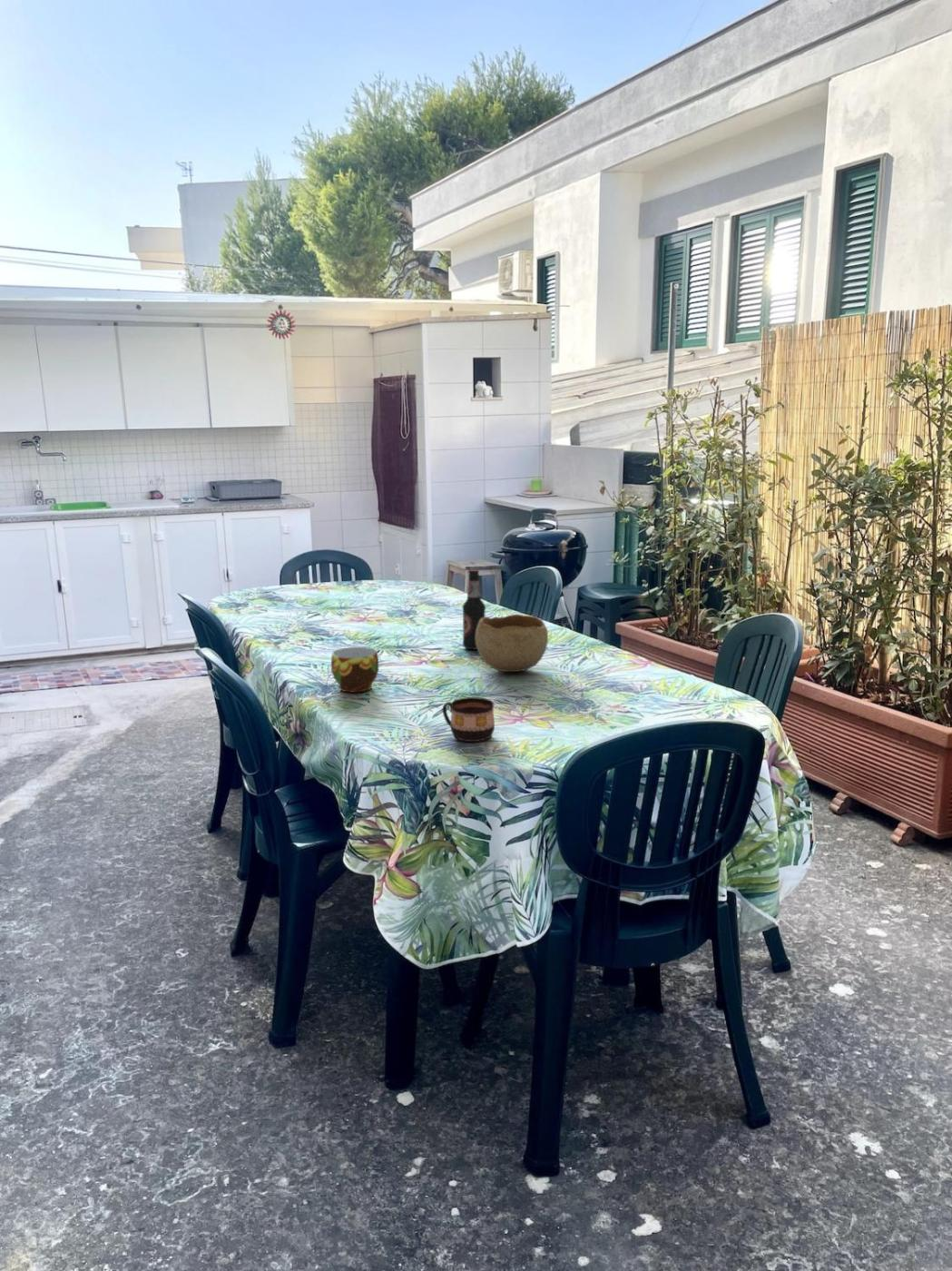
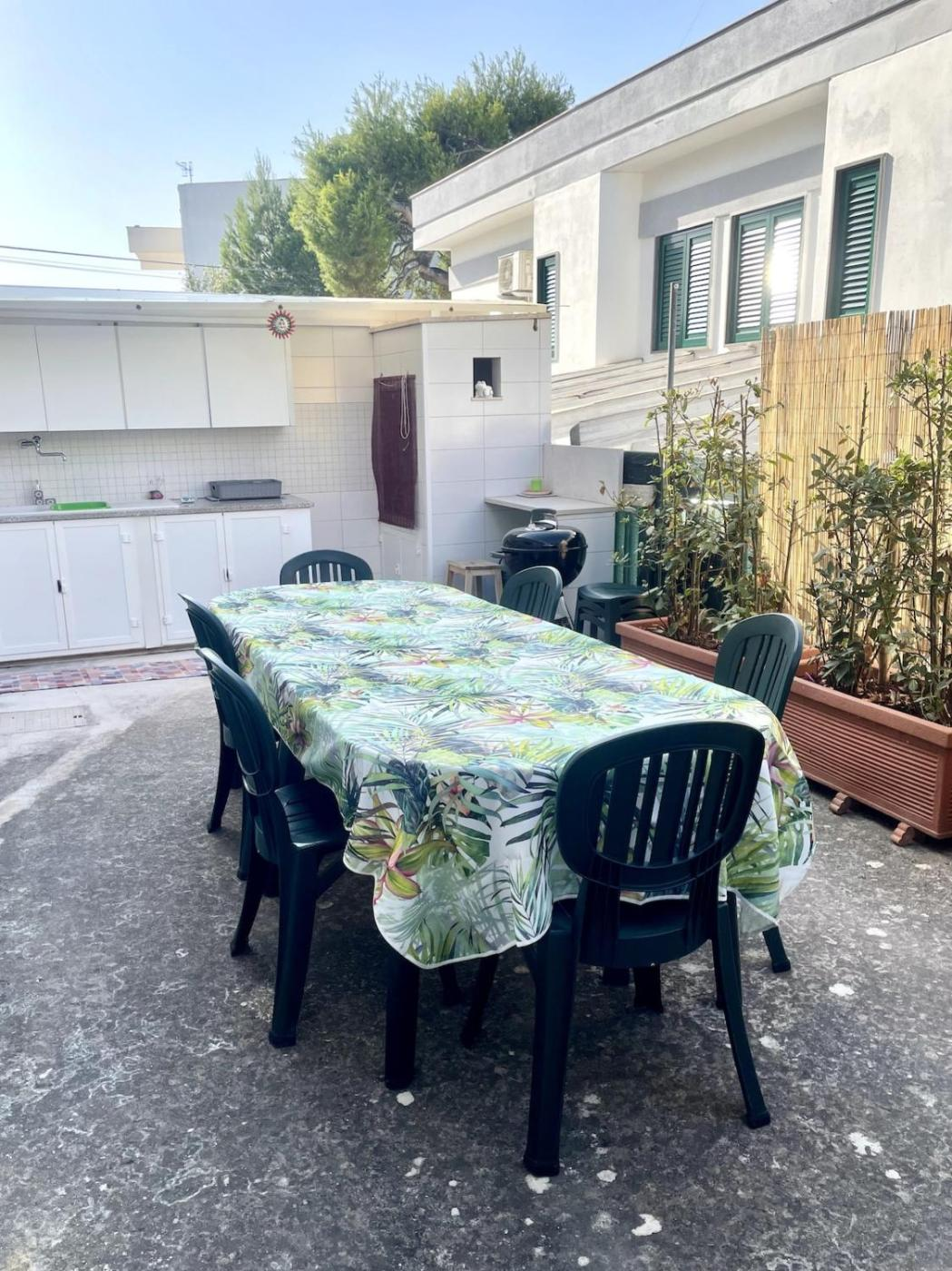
- bowl (511, 645)
- cup (355, 669)
- cup (471, 719)
- bottle (474, 609)
